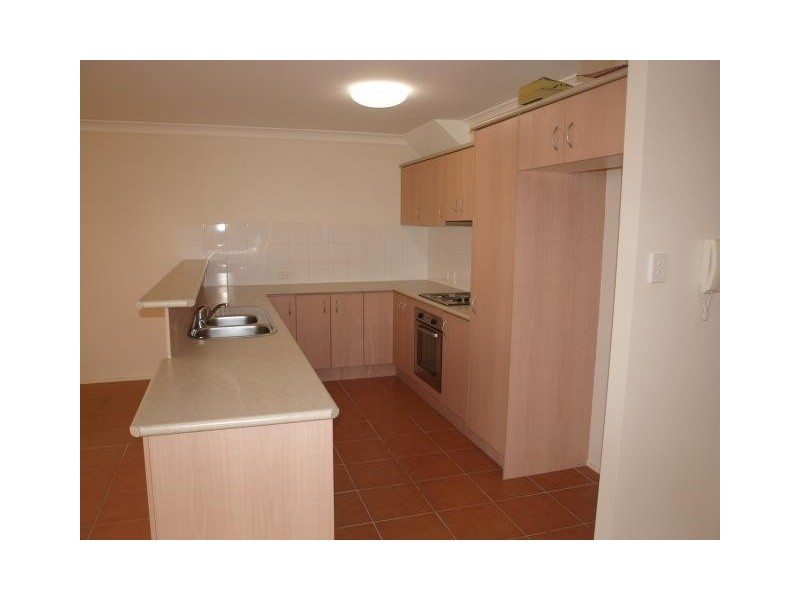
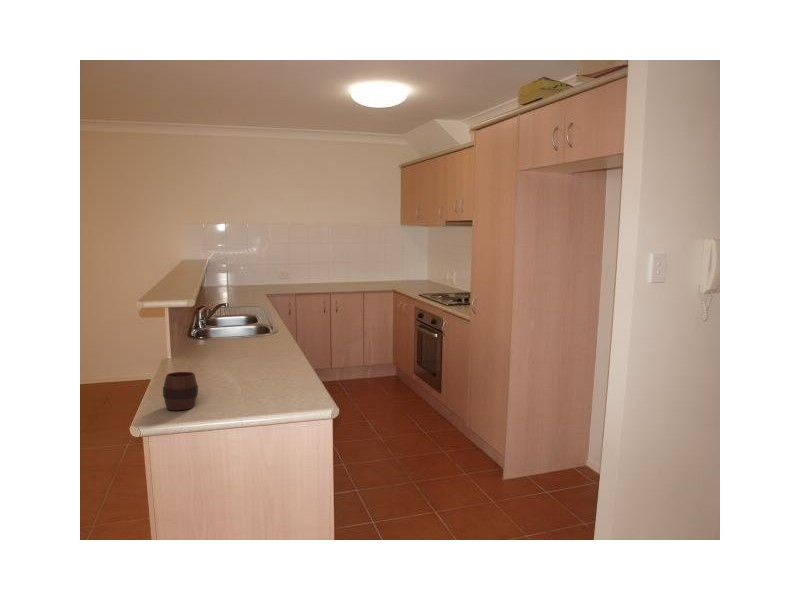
+ cup (180, 390)
